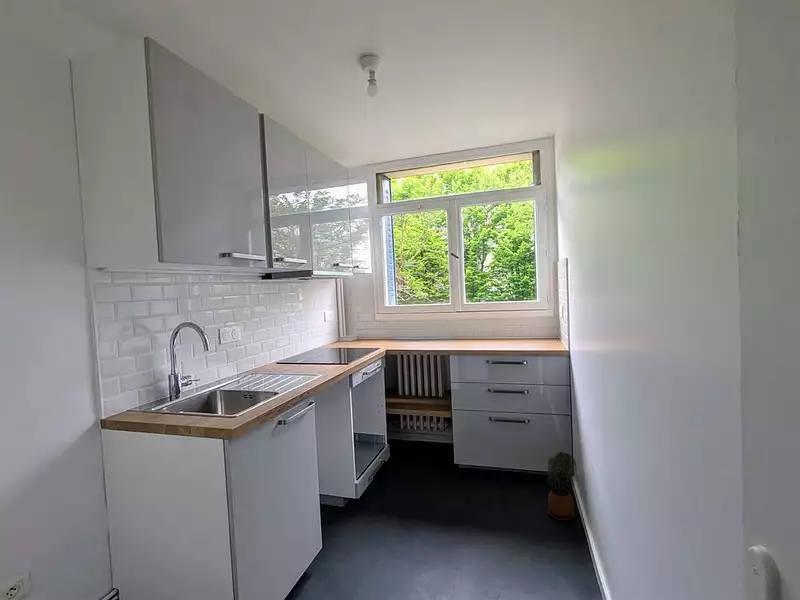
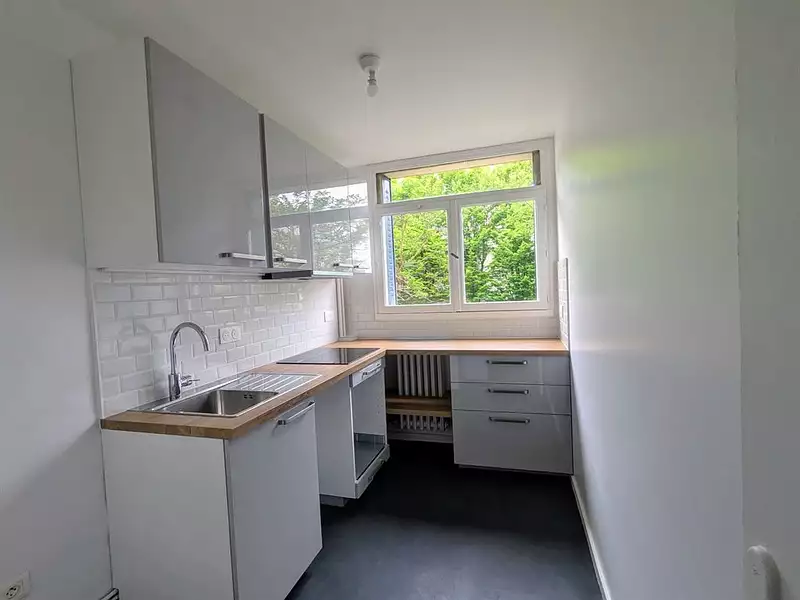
- potted plant (561, 484)
